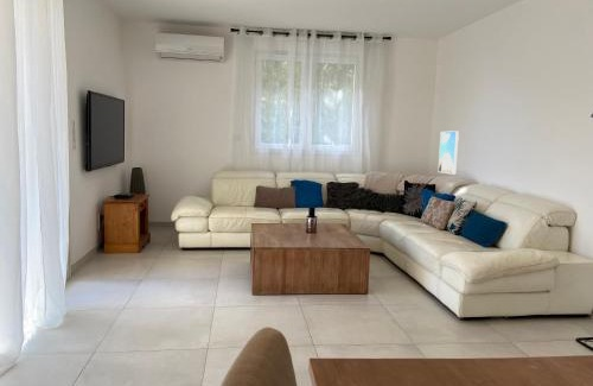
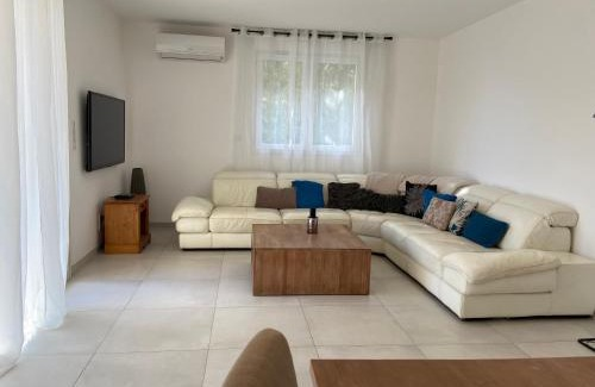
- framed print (447, 152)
